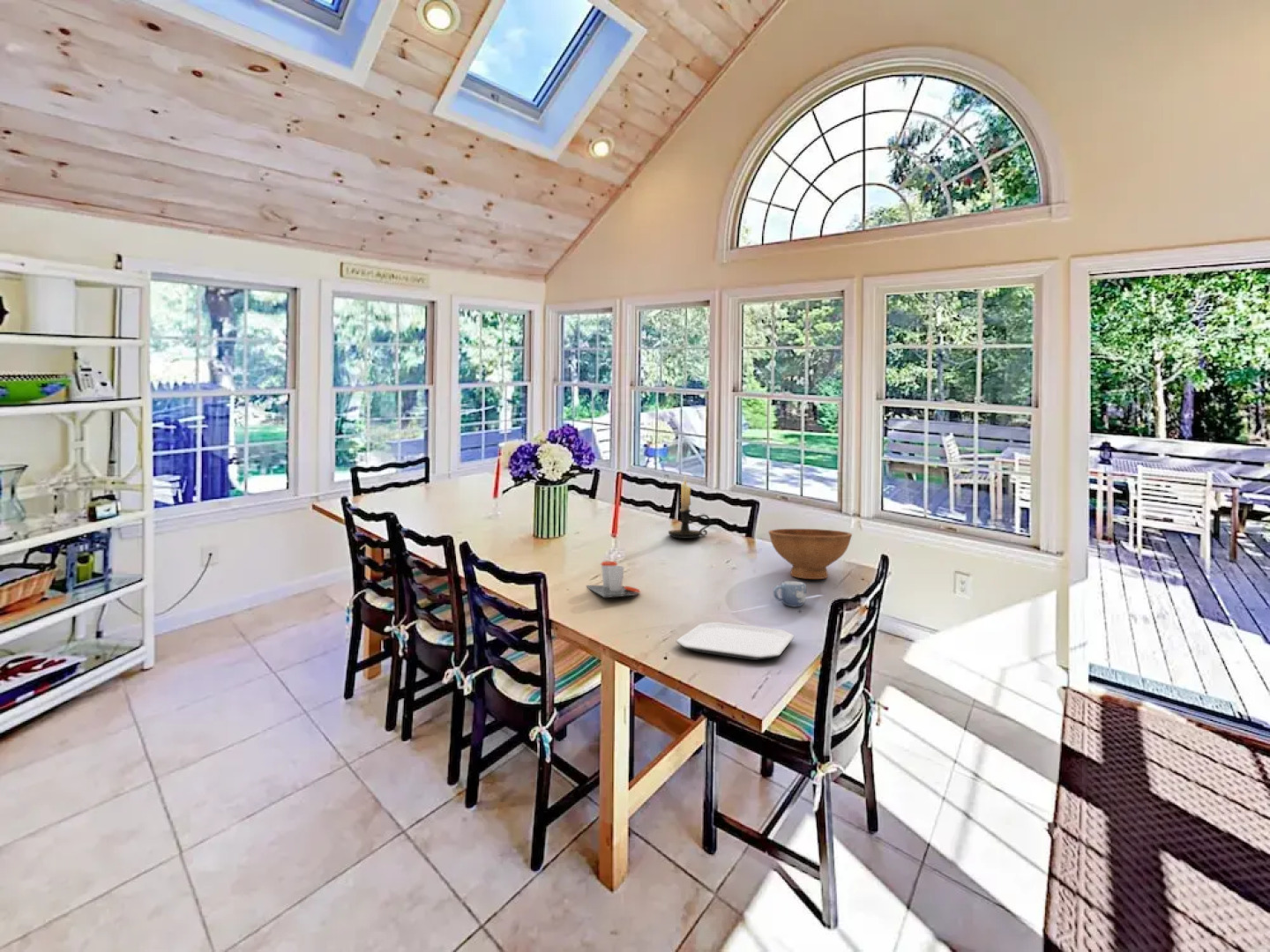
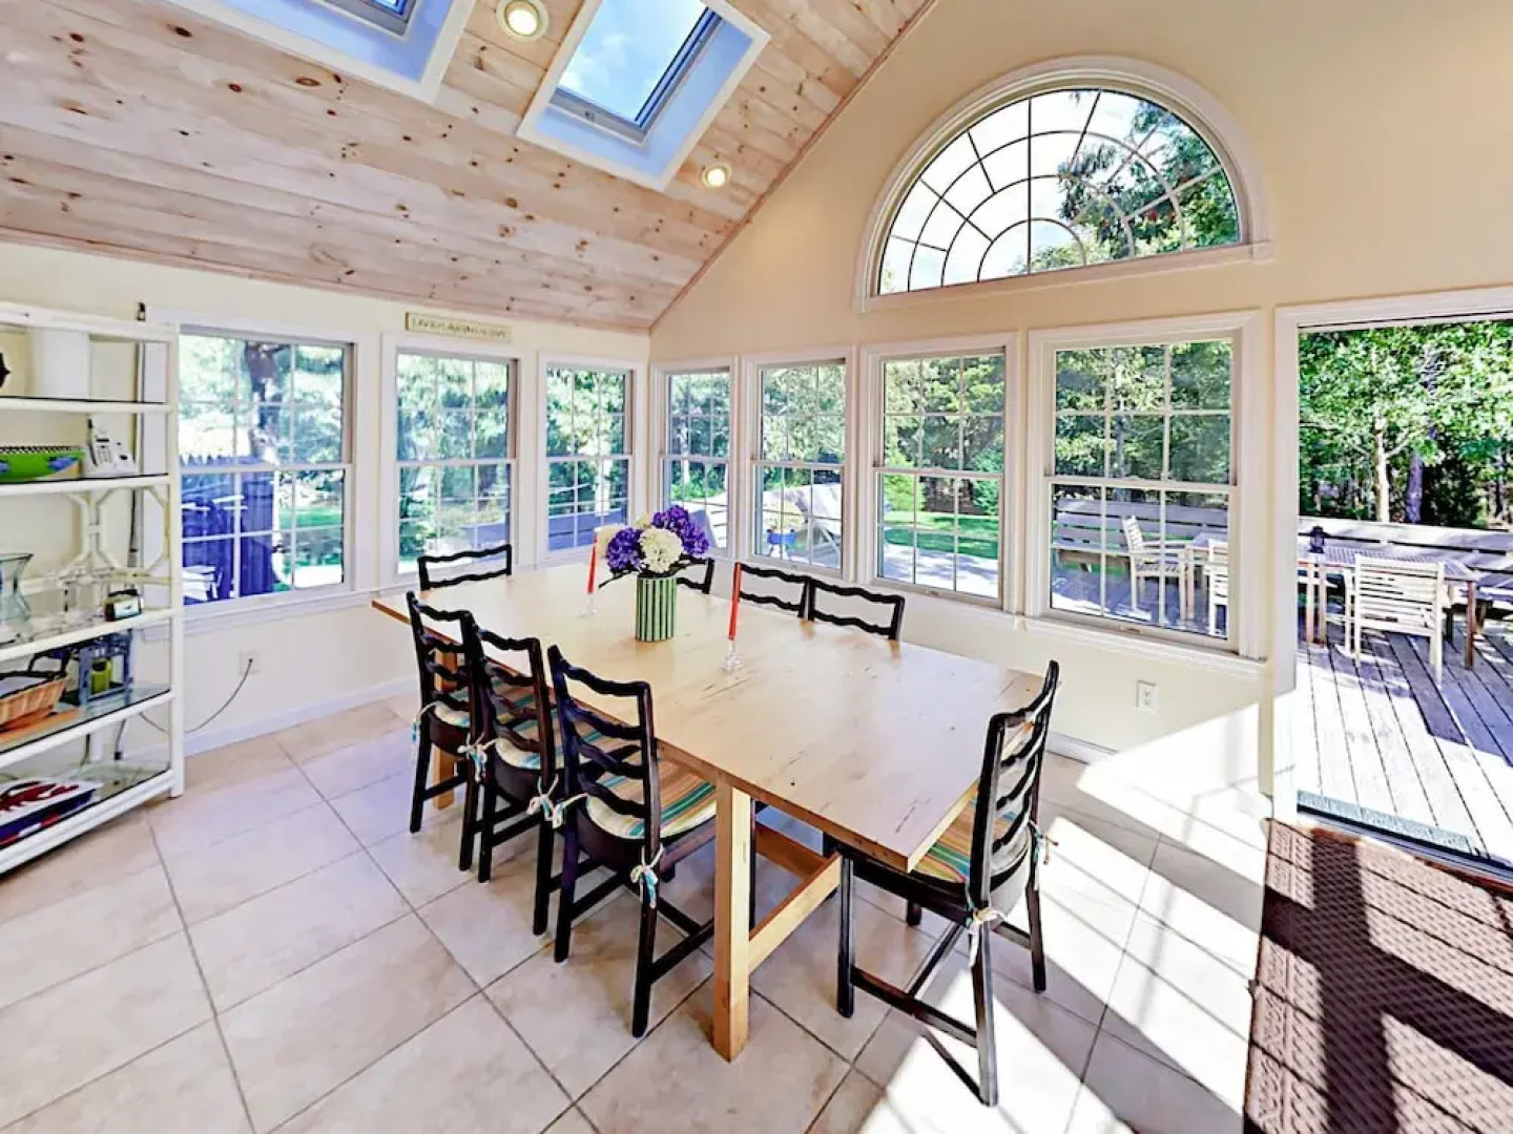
- mug (788, 594)
- plate (736, 641)
- cup (614, 576)
- candle holder (690, 504)
- bowl (809, 554)
